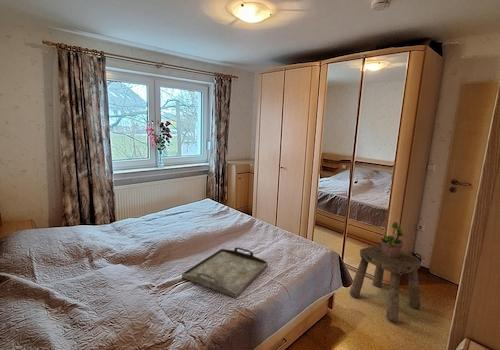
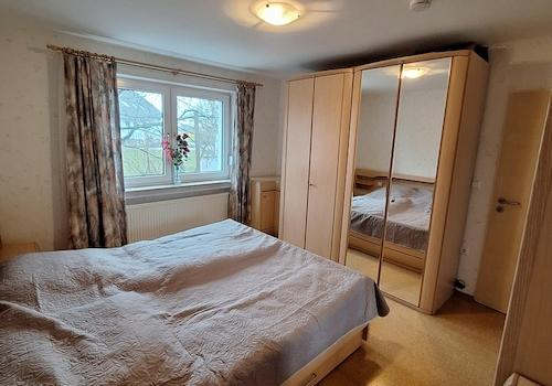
- serving tray (227, 265)
- stool (390, 278)
- potted plant (391, 236)
